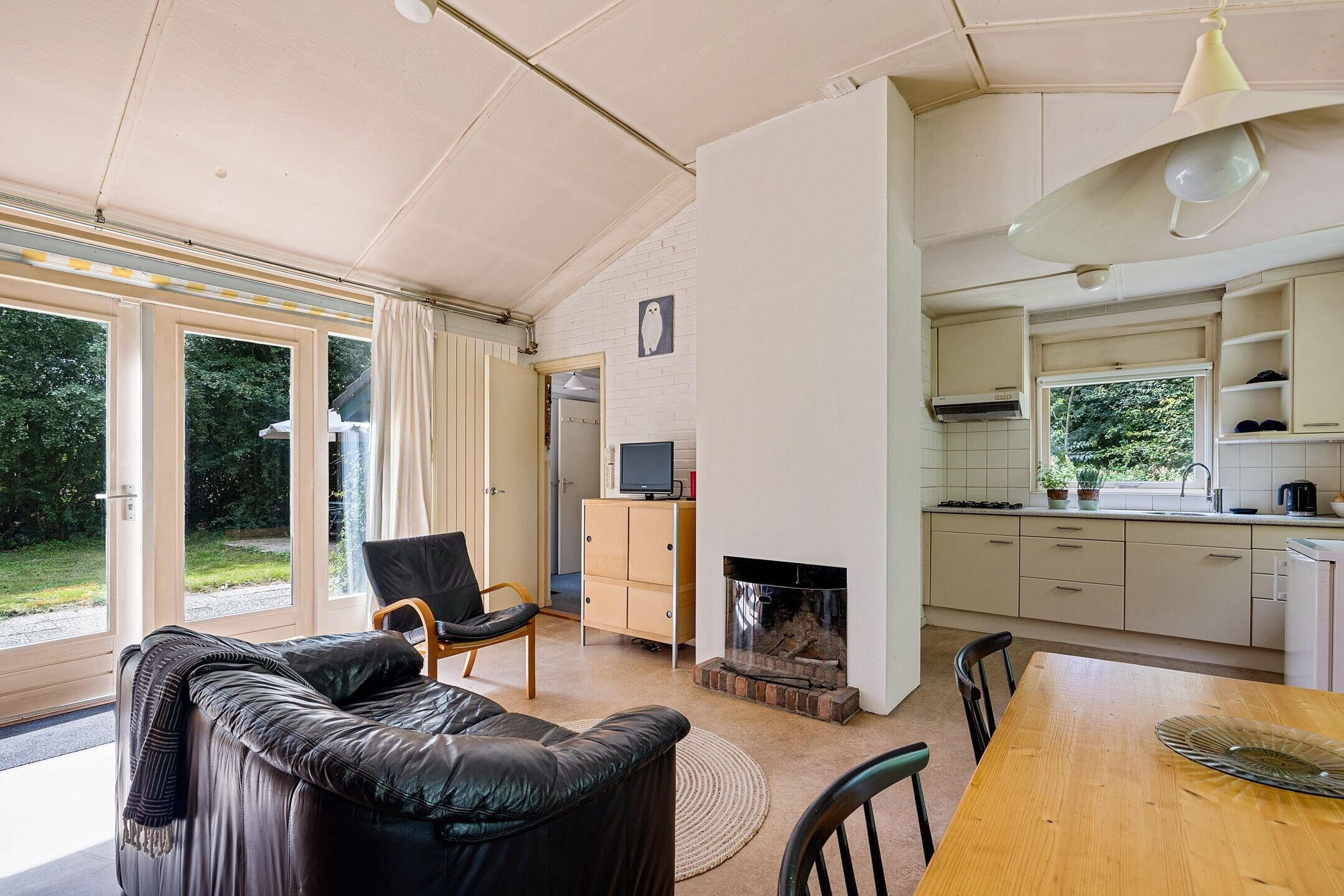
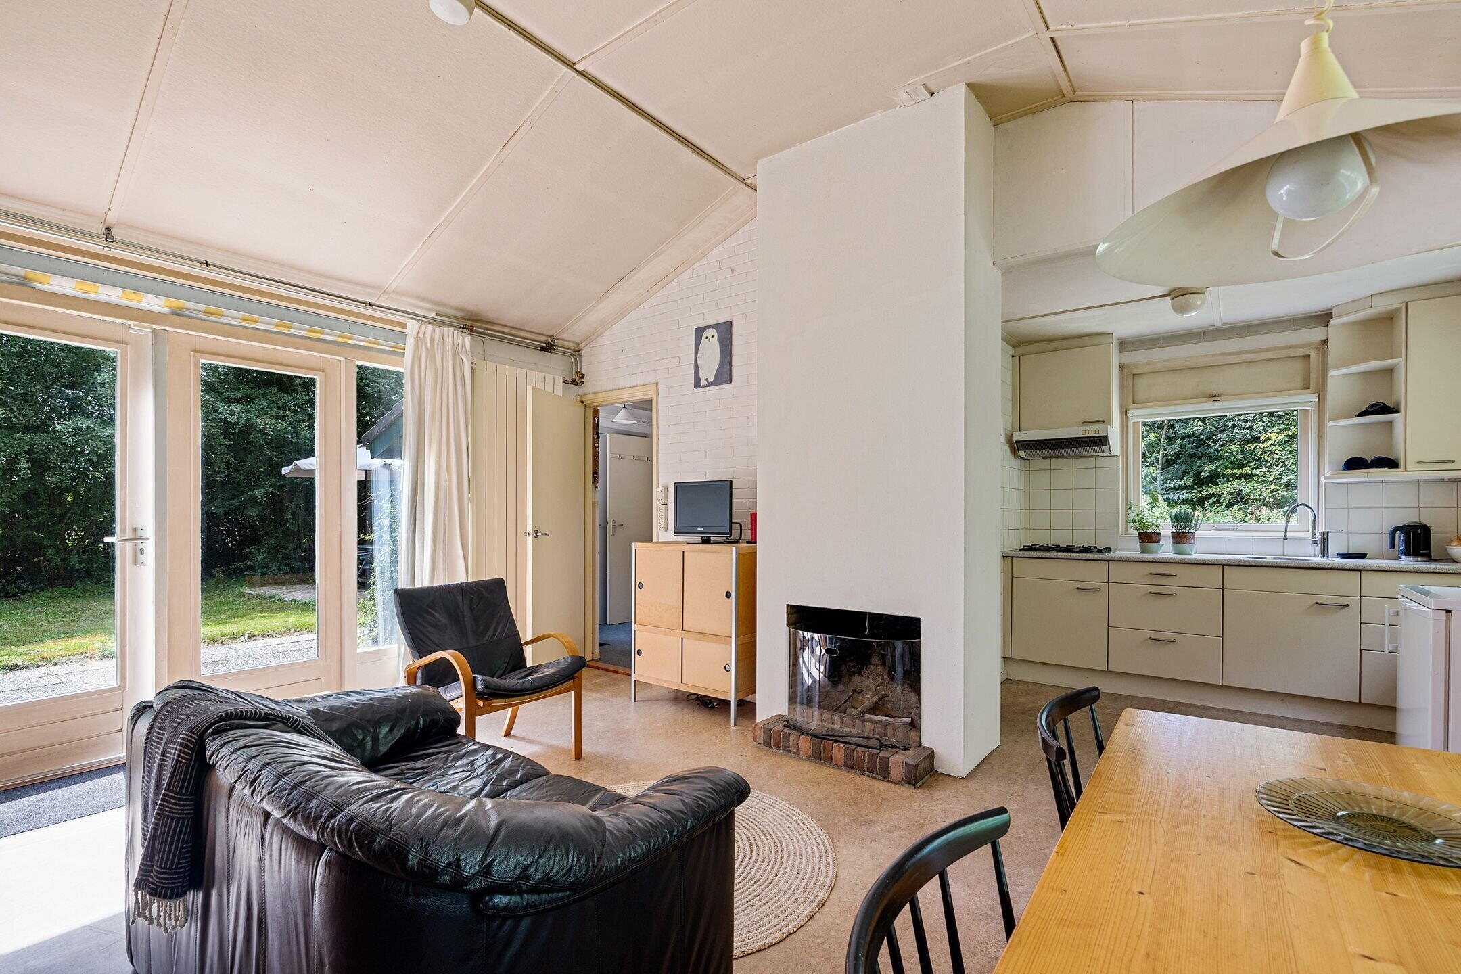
- eyeball (220, 172)
